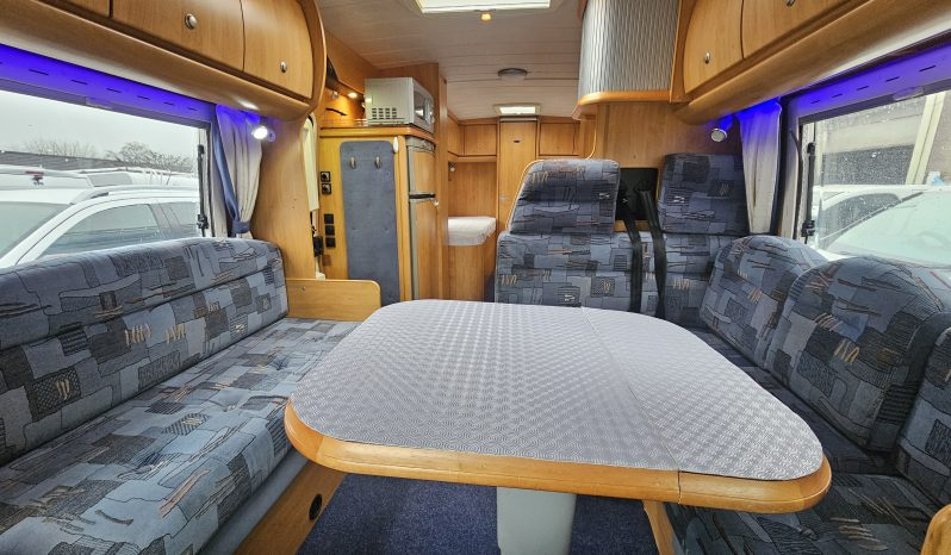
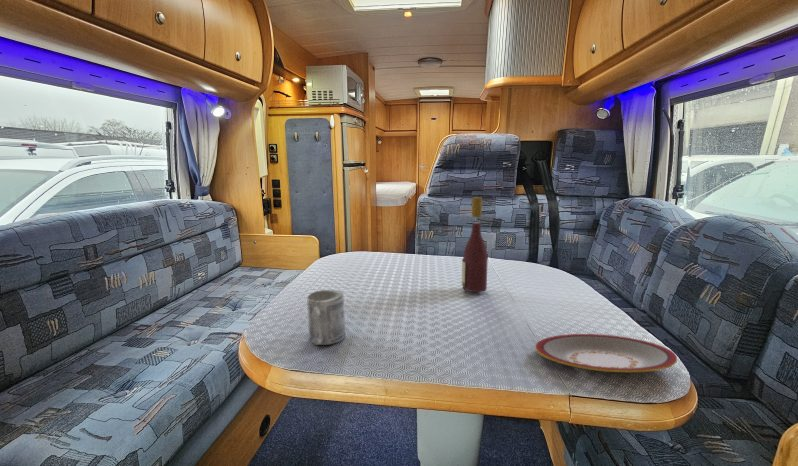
+ wine bottle (475, 245)
+ plate (603, 355)
+ mug (324, 314)
